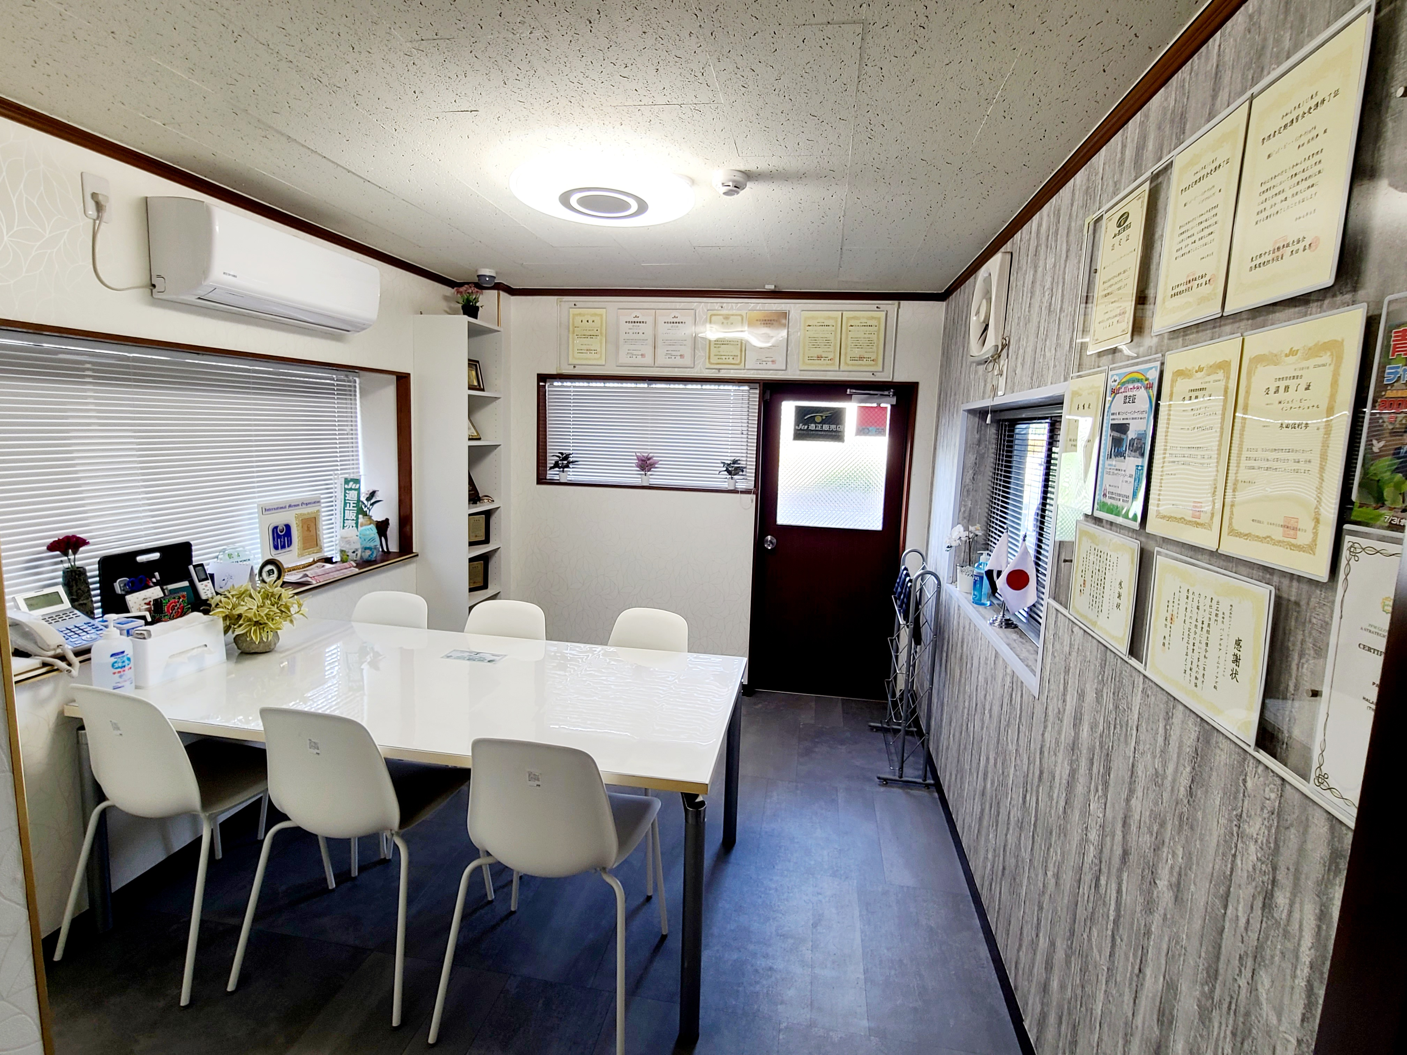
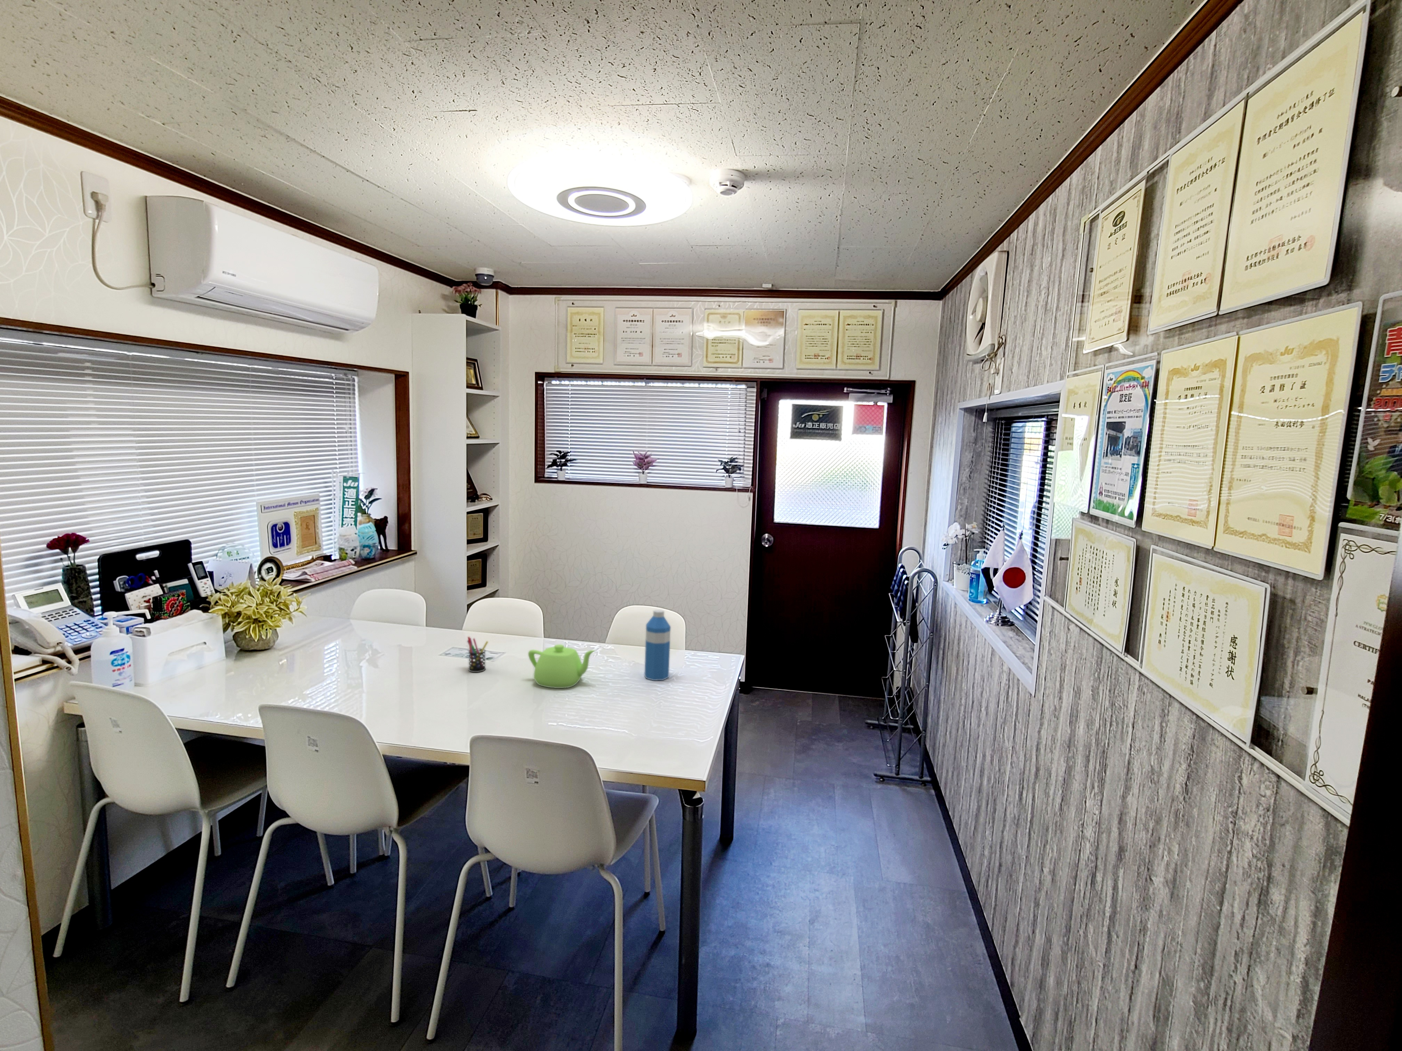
+ pen holder (476, 654)
+ teapot (561, 663)
+ water bottle (658, 644)
